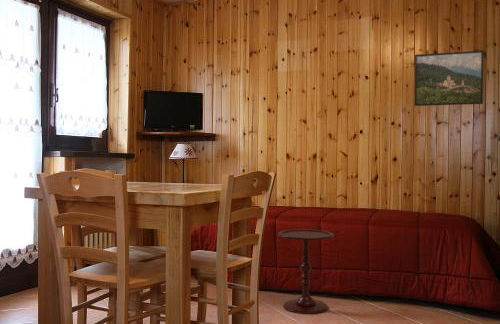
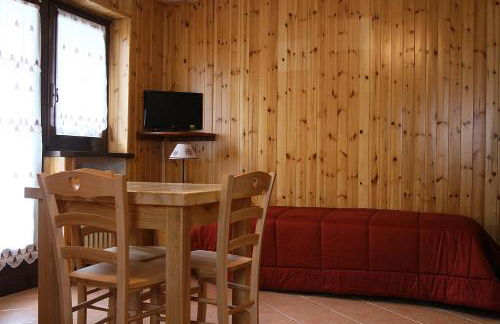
- side table (305, 270)
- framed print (448, 78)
